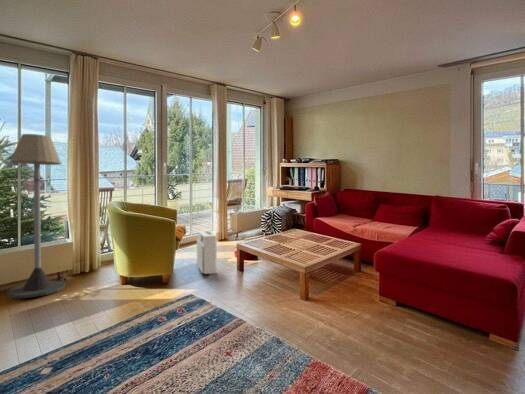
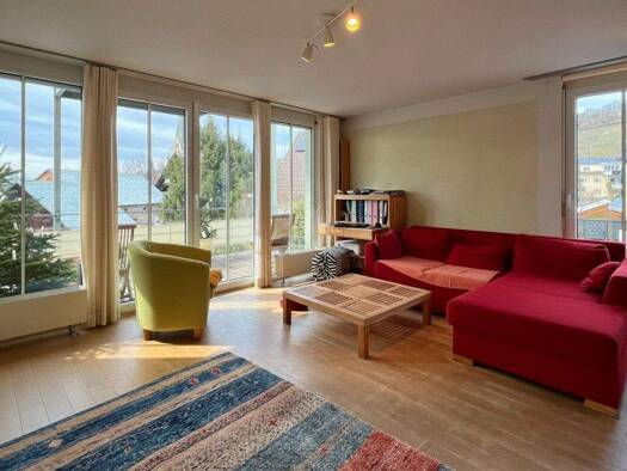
- air purifier (206, 250)
- floor lamp (37, 213)
